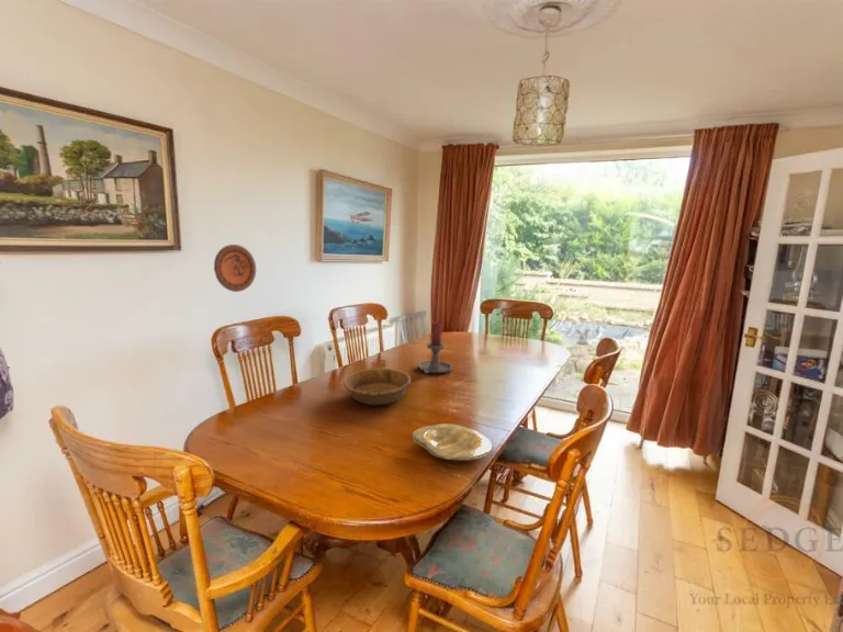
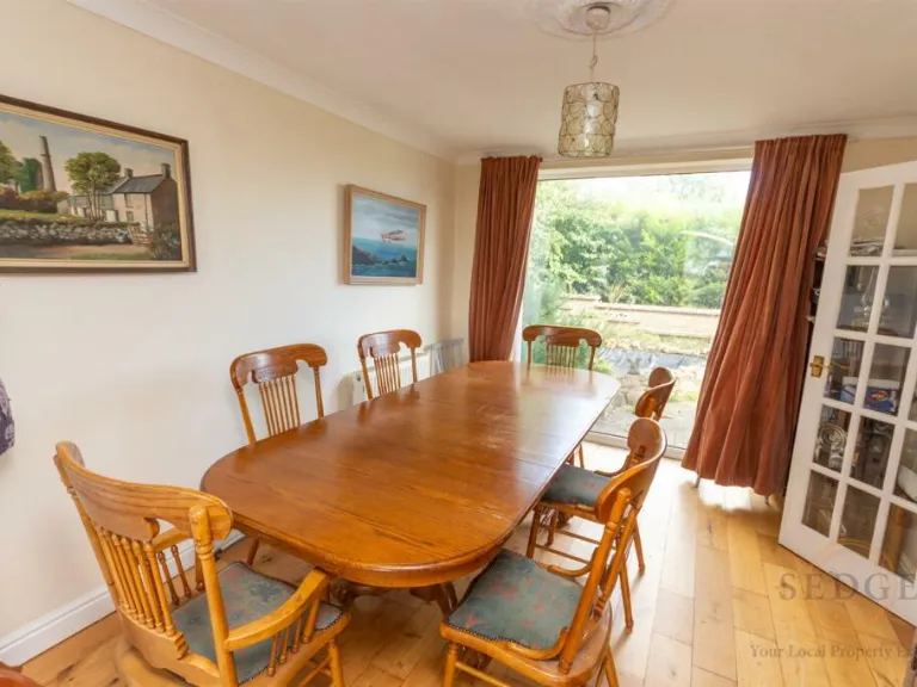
- plate (452, 443)
- decorative bowl (376, 387)
- decorative plate (235, 268)
- candle holder (434, 346)
